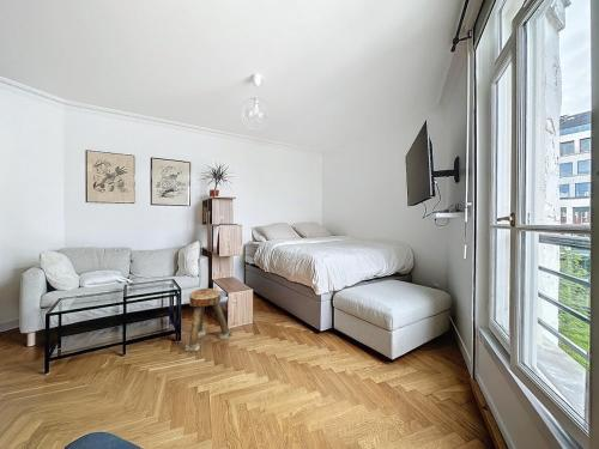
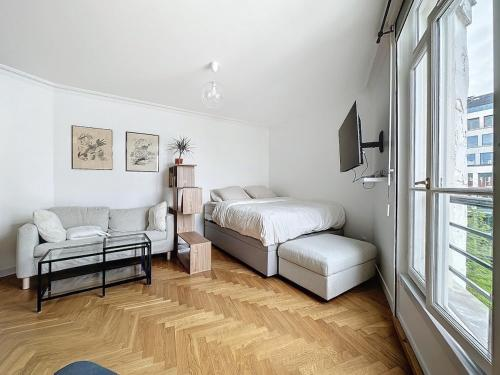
- stool (202, 316)
